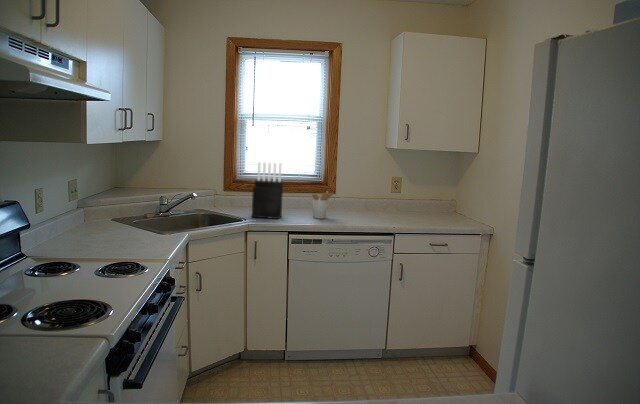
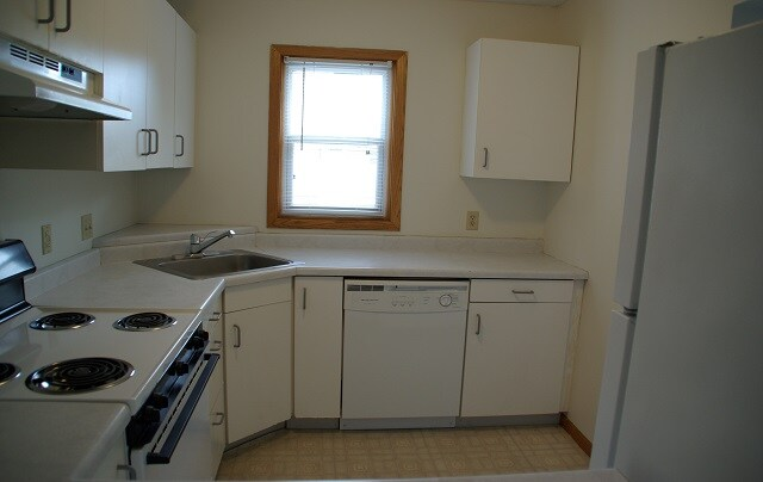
- utensil holder (322, 204)
- knife block (267, 190)
